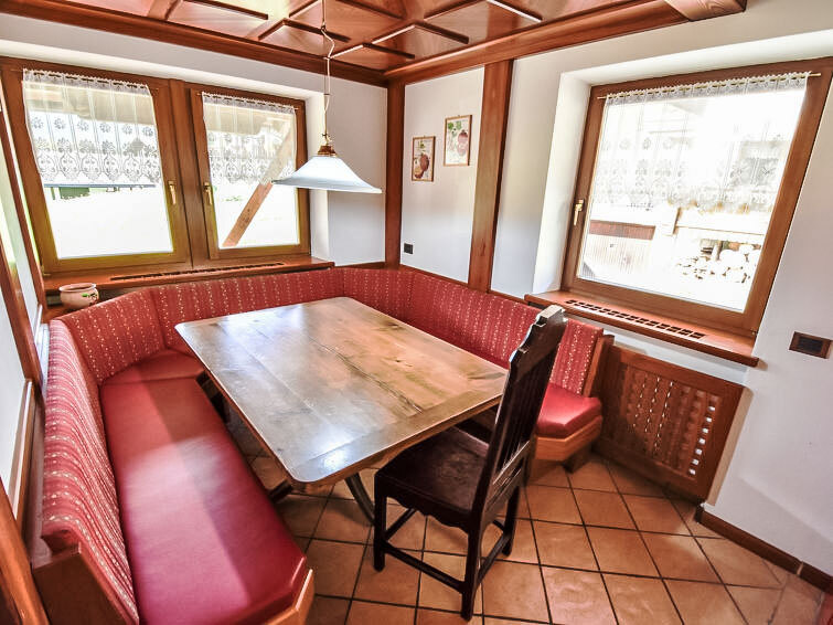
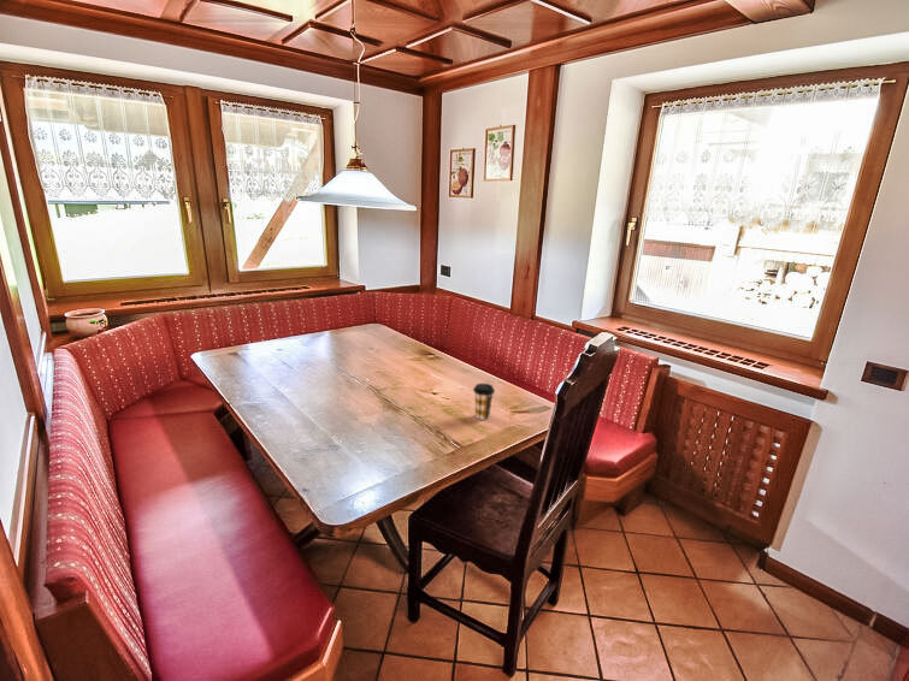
+ coffee cup (483, 401)
